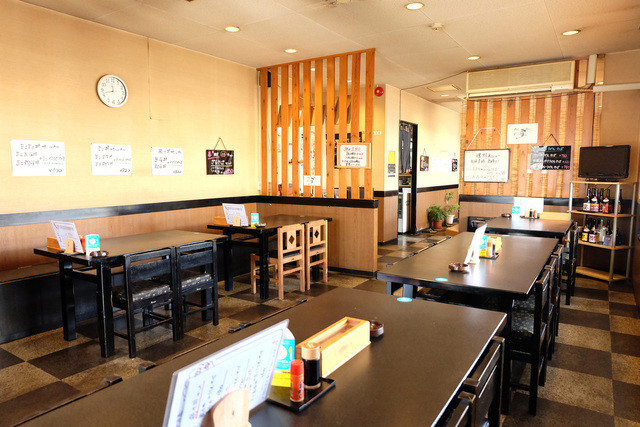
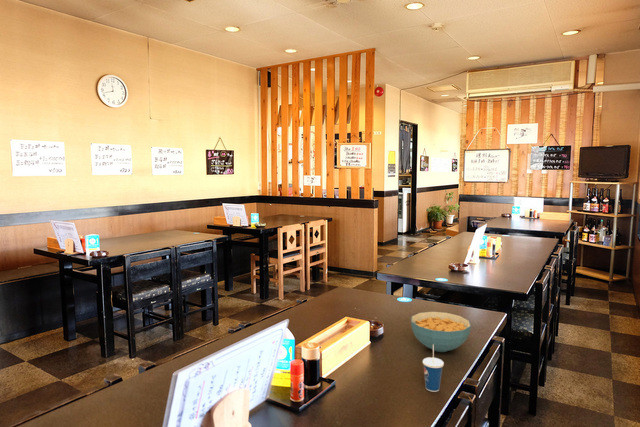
+ cup (433, 367)
+ cereal bowl (439, 334)
